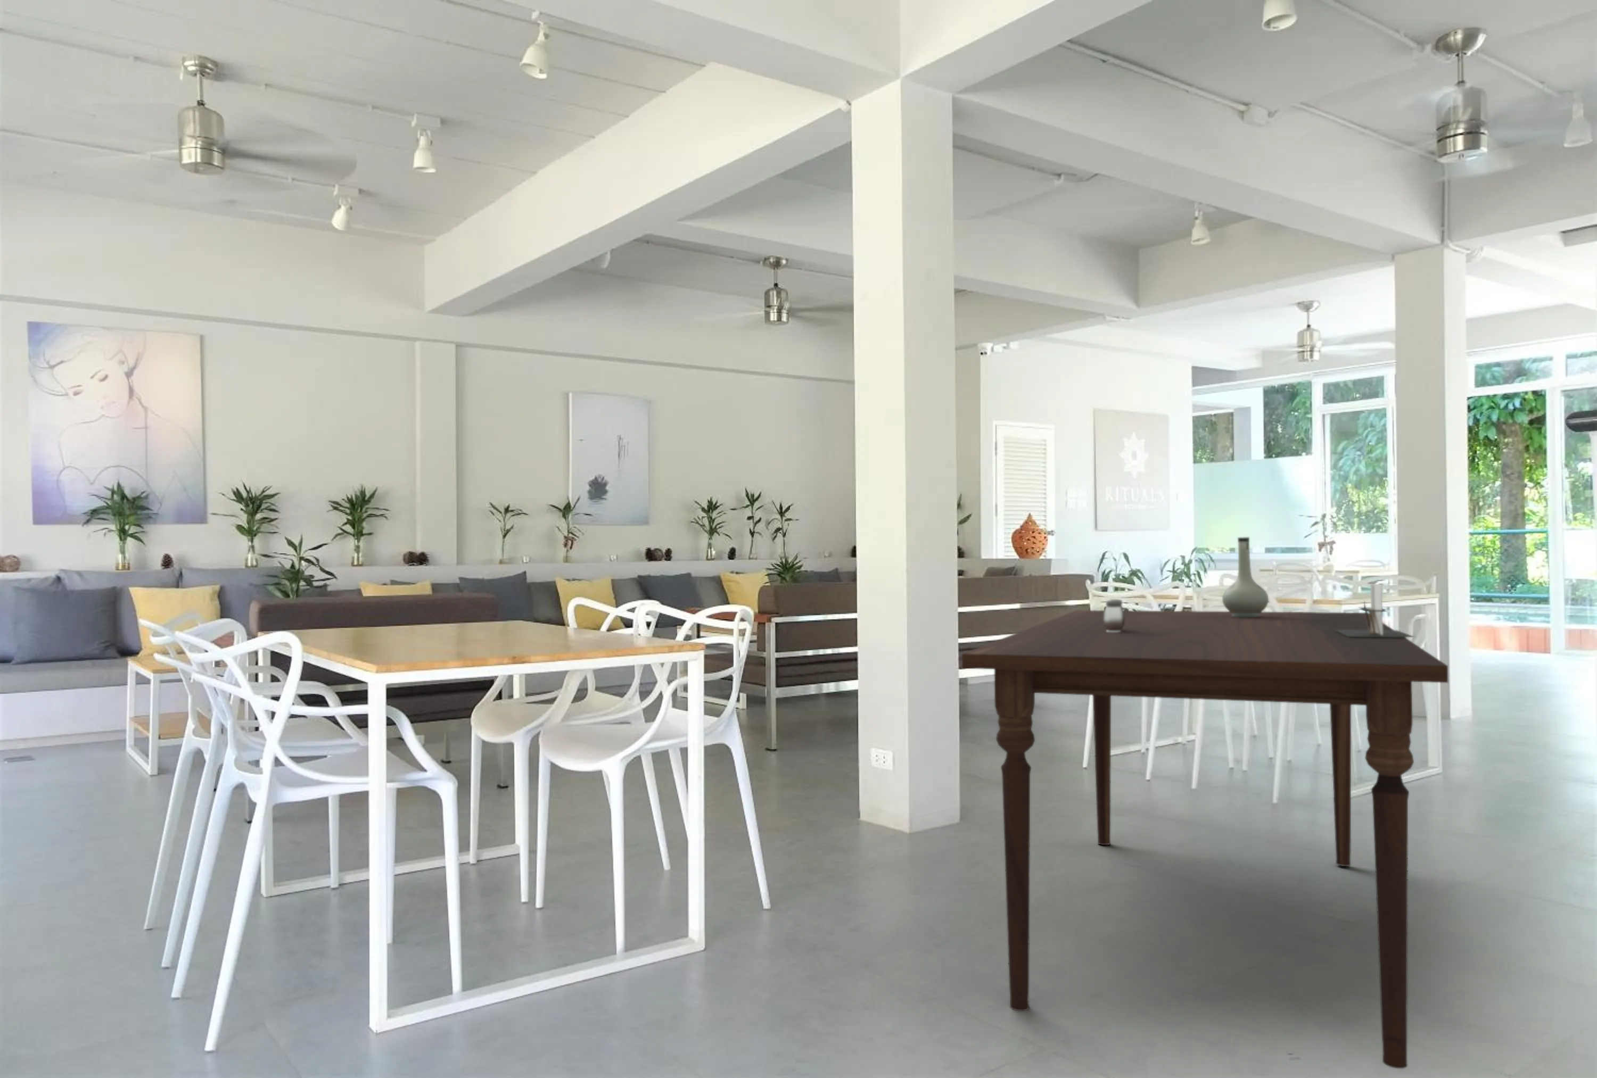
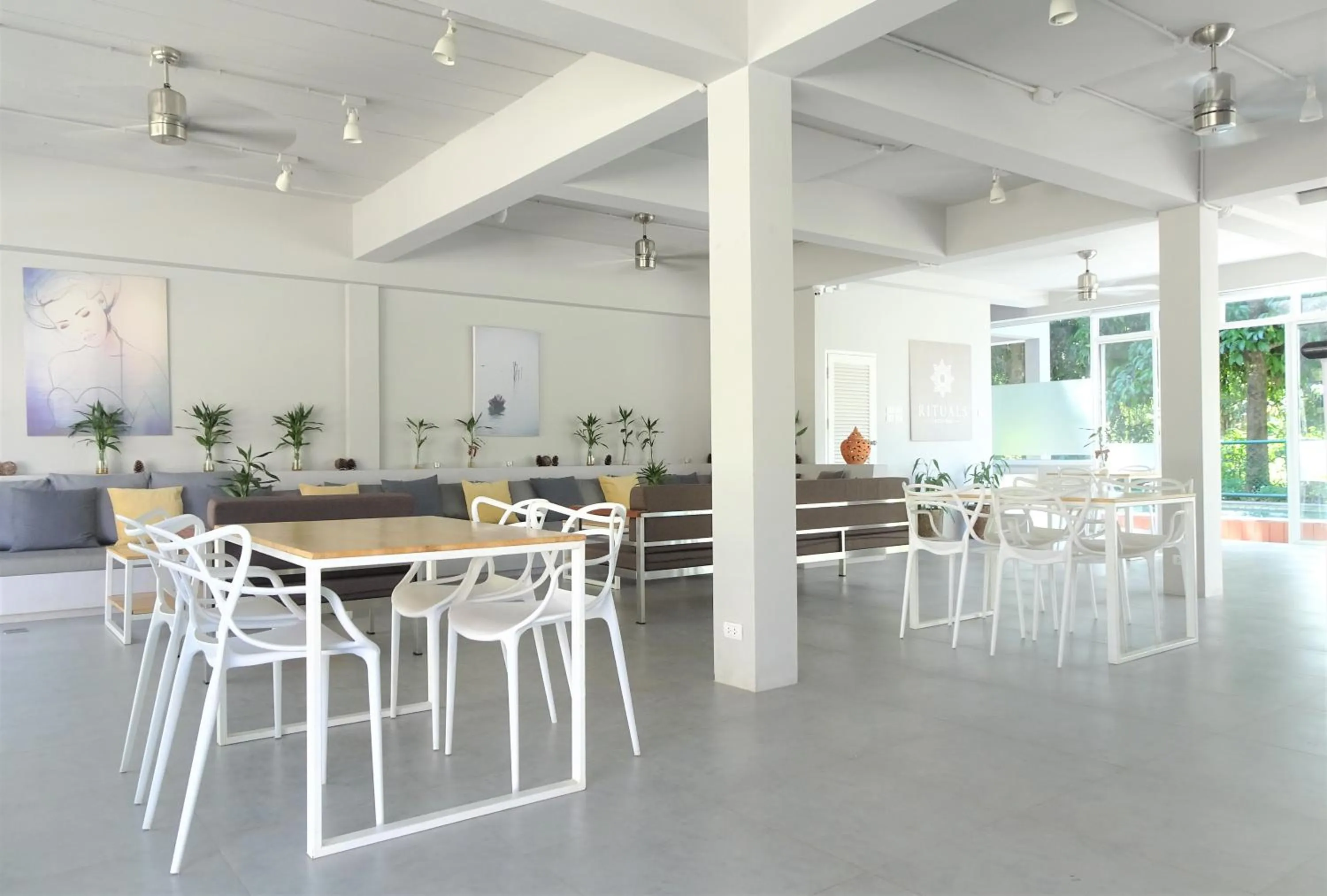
- dining table (1206, 699)
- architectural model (1373, 609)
- salt and pepper shaker (1114, 614)
- vase (1244, 576)
